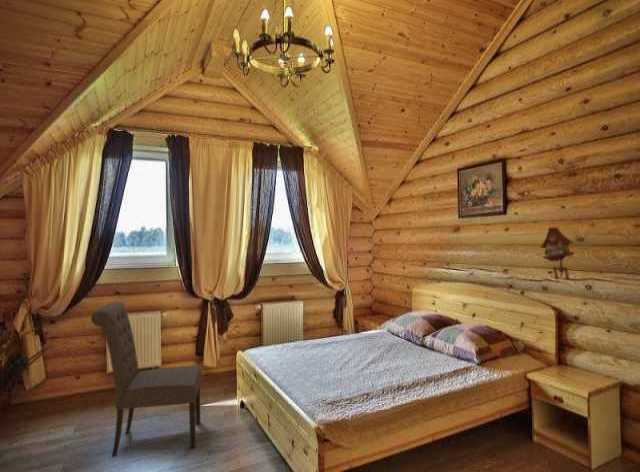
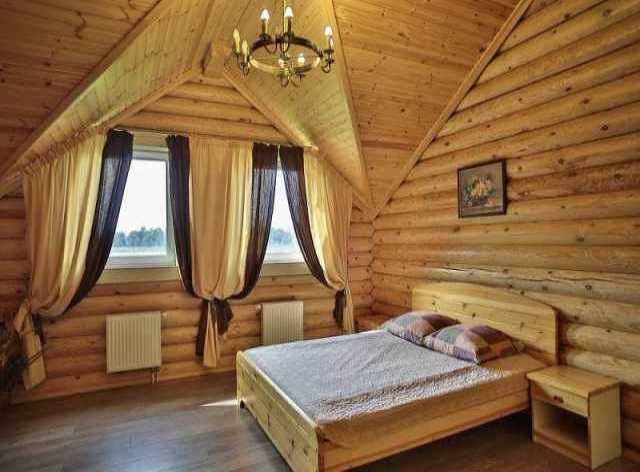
- chair (151, 370)
- cuckoo clock (556, 253)
